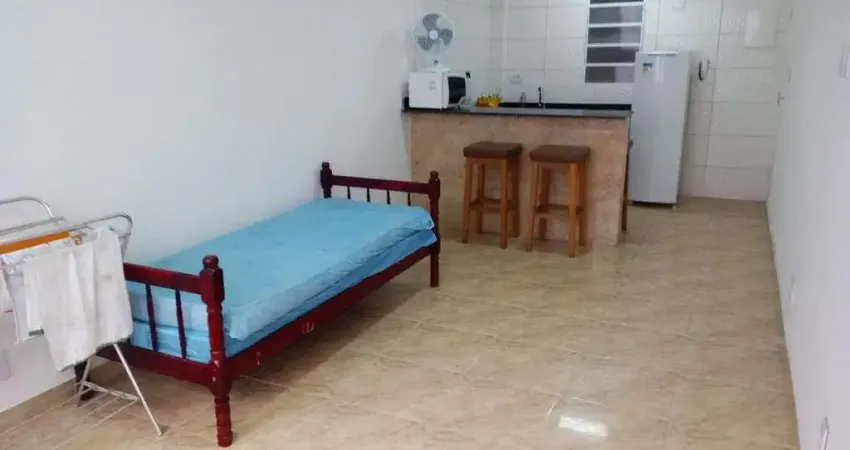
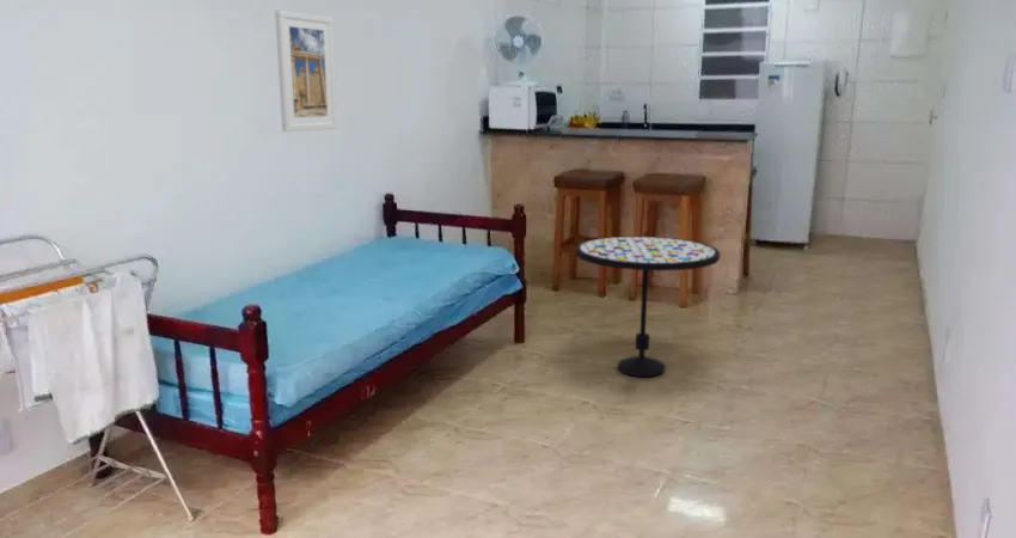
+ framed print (307, 73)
+ side table (643, 308)
